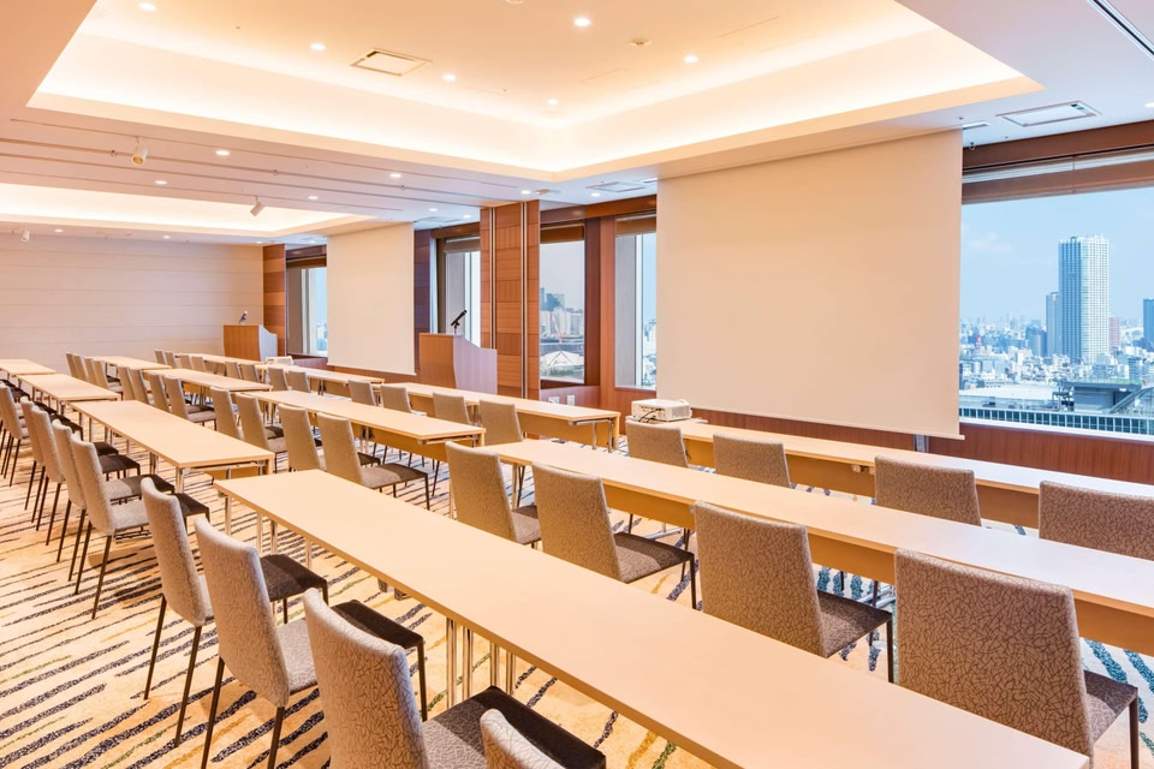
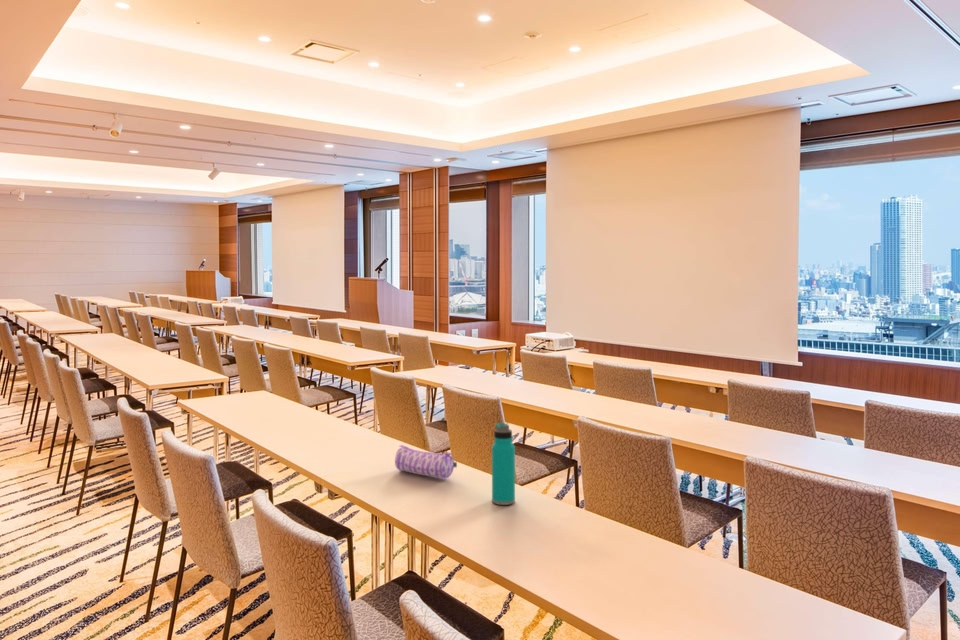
+ water bottle (503, 462)
+ pencil case (424, 461)
